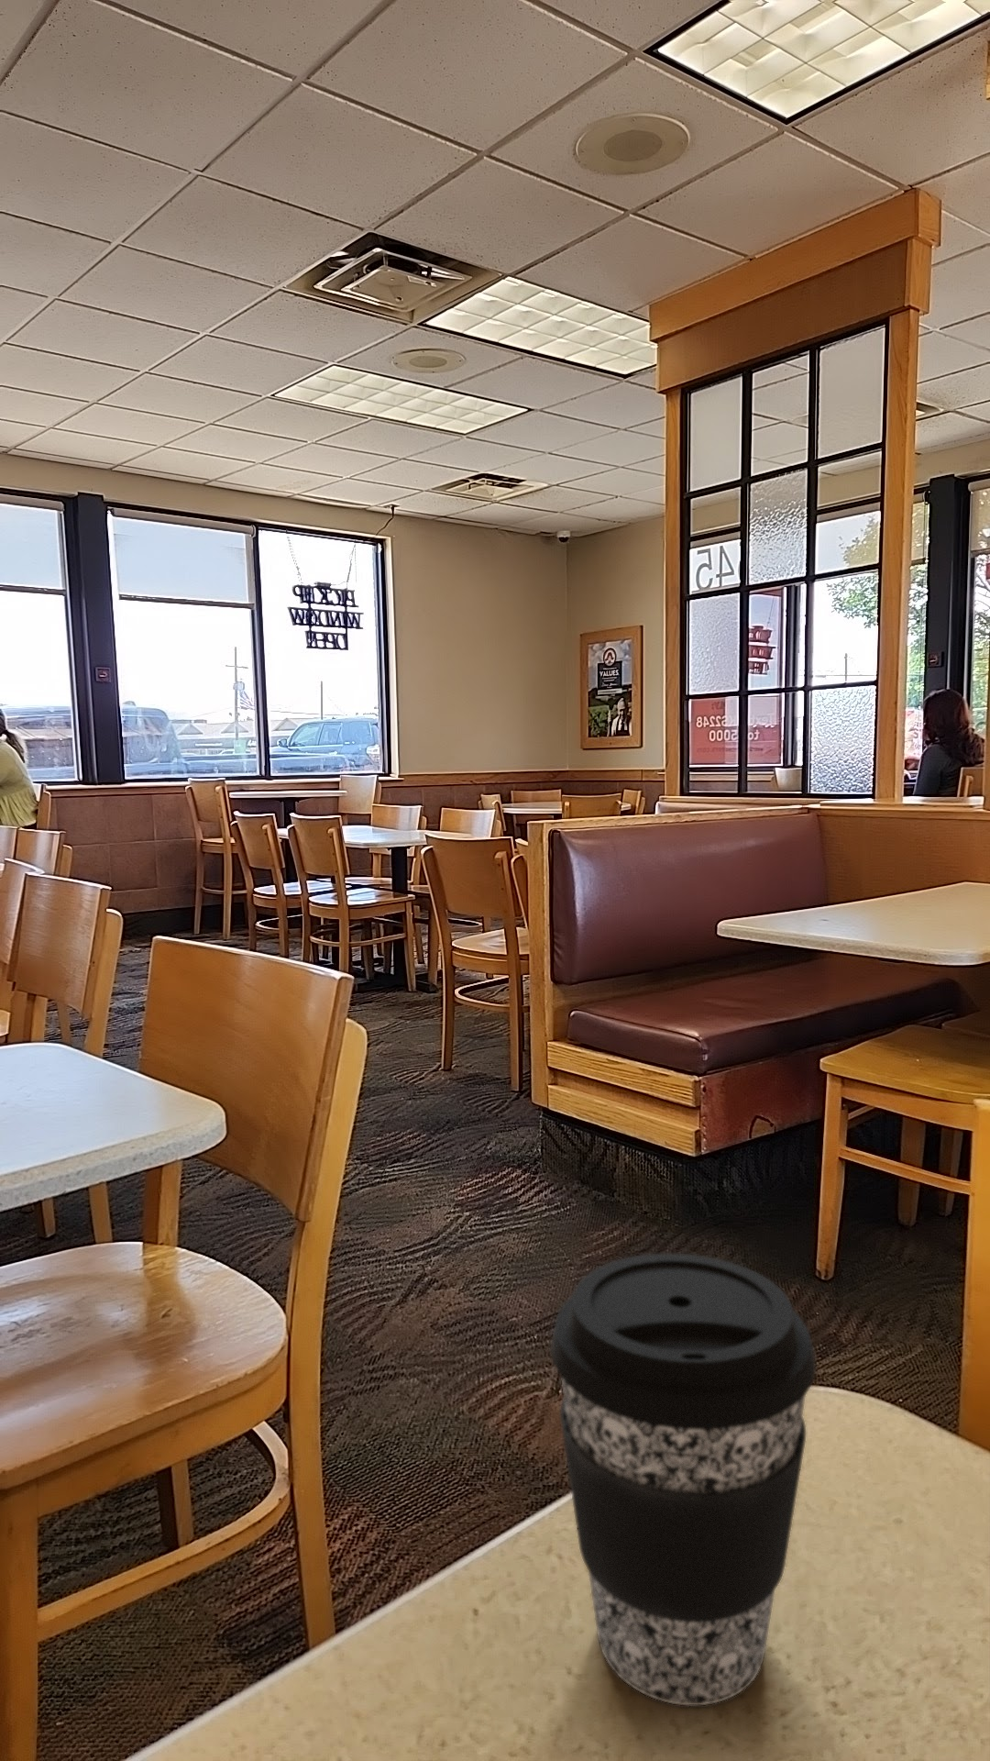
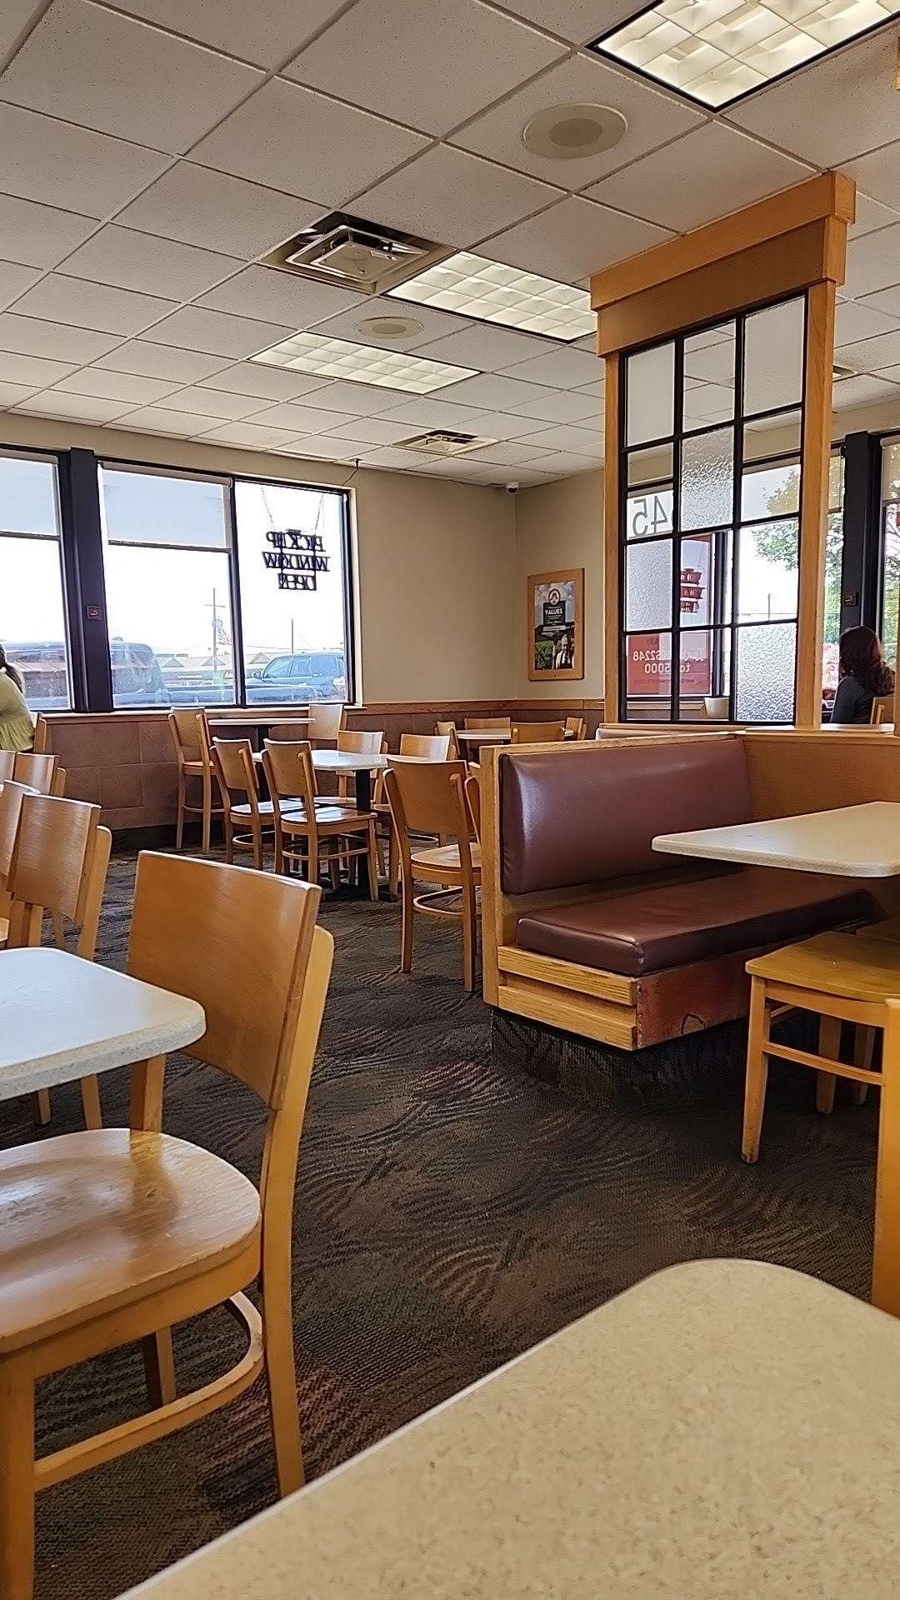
- coffee cup (681, 1472)
